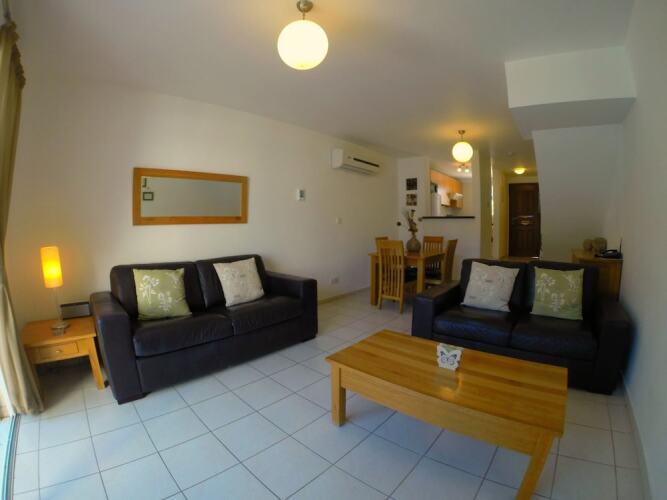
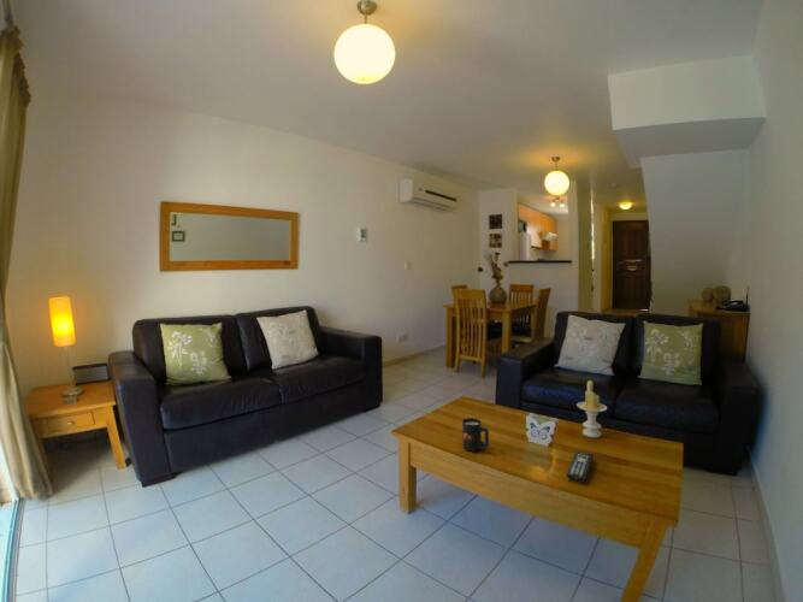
+ mug (476, 436)
+ remote control (580, 465)
+ candle (591, 408)
